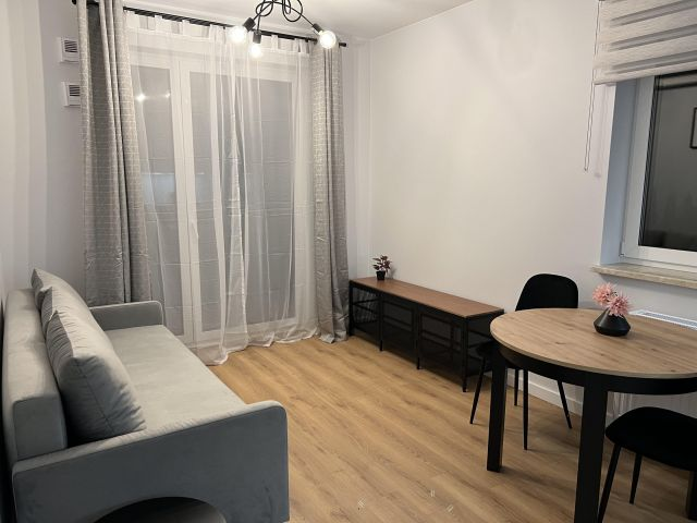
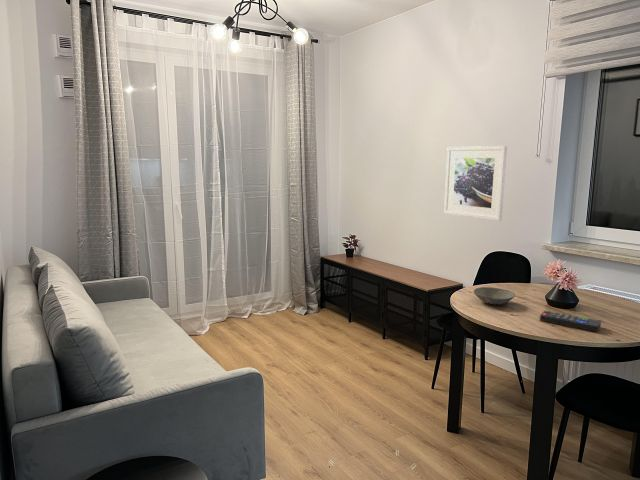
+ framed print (473, 182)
+ remote control (569, 320)
+ bowl (493, 297)
